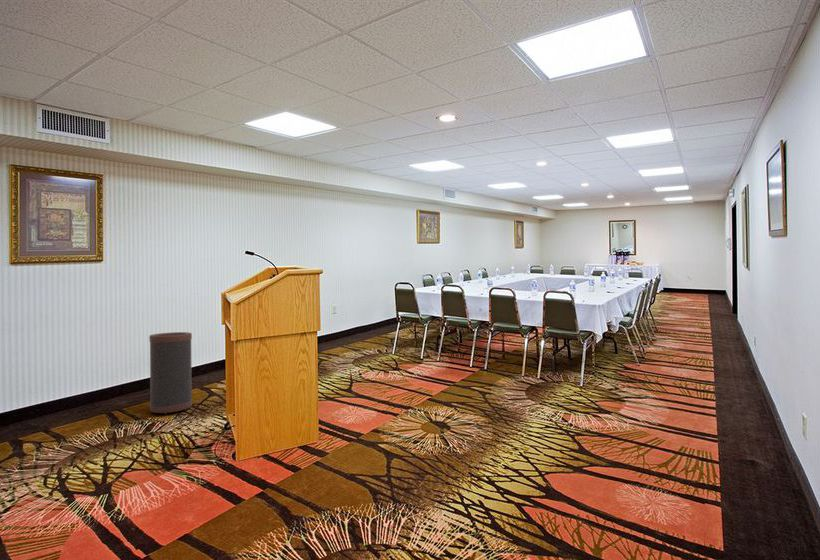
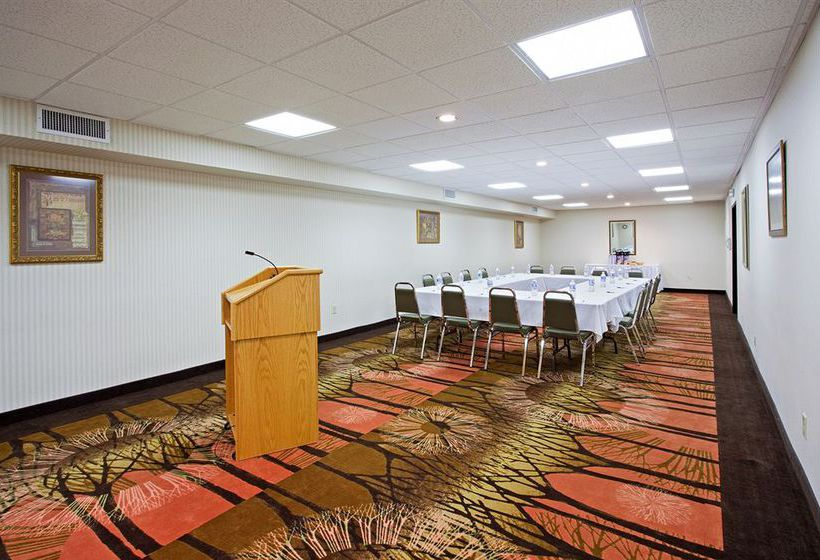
- trash can (171, 371)
